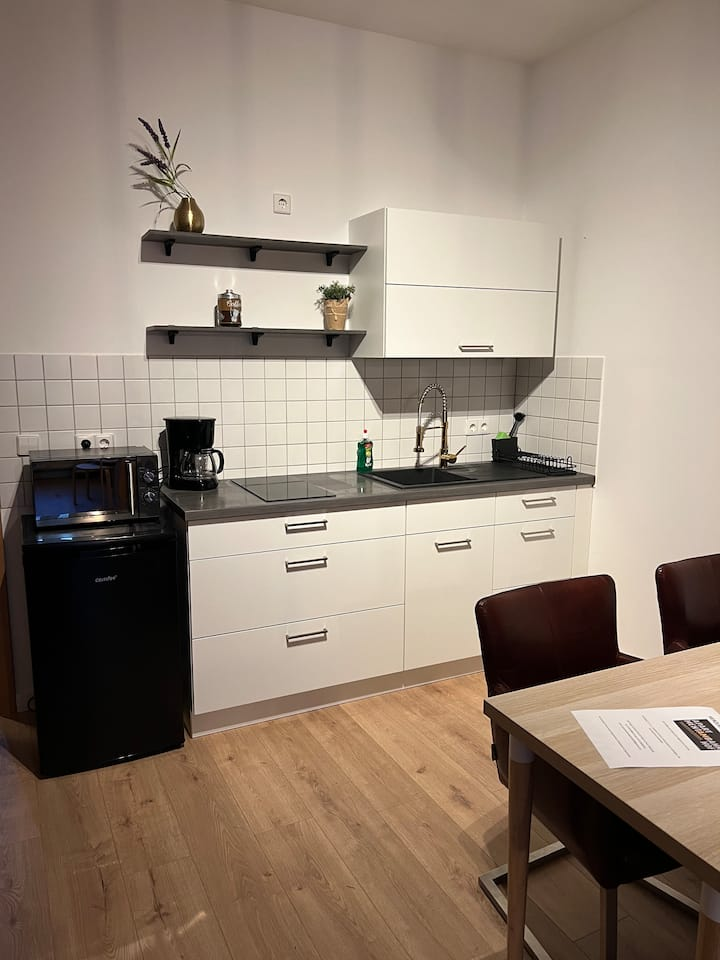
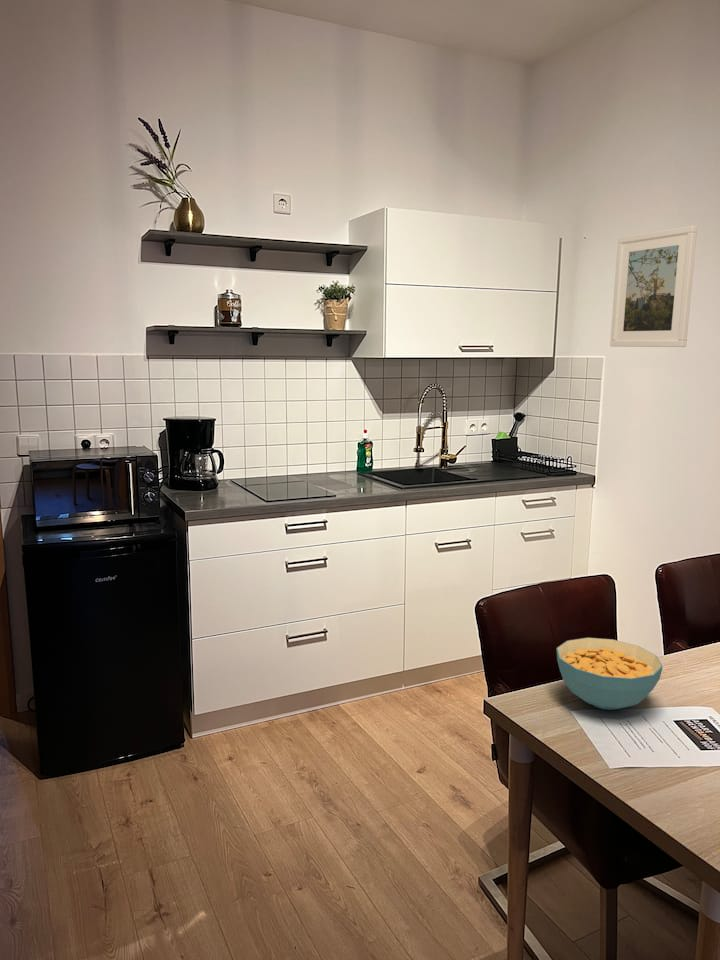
+ cereal bowl (606, 680)
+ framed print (650, 290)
